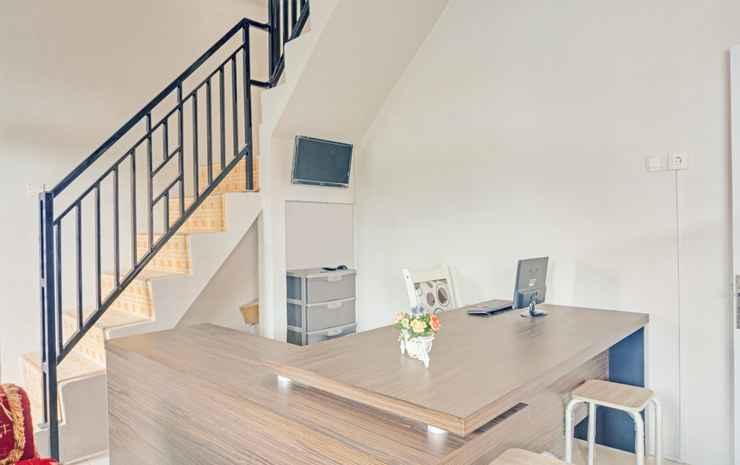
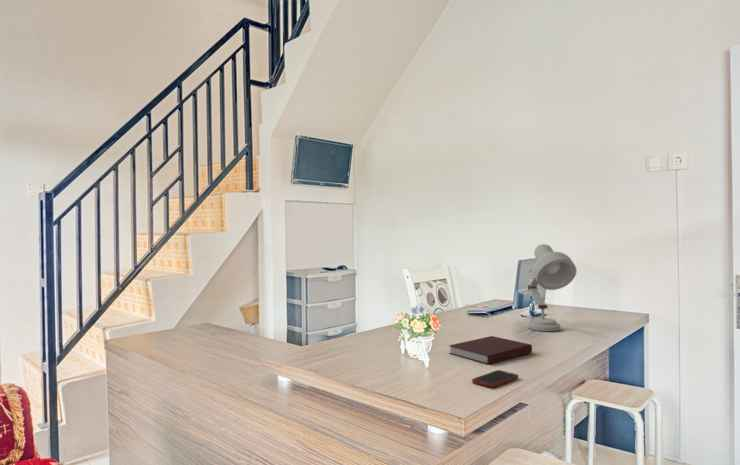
+ desk lamp (547, 287)
+ notebook (490, 349)
+ cell phone (495, 378)
